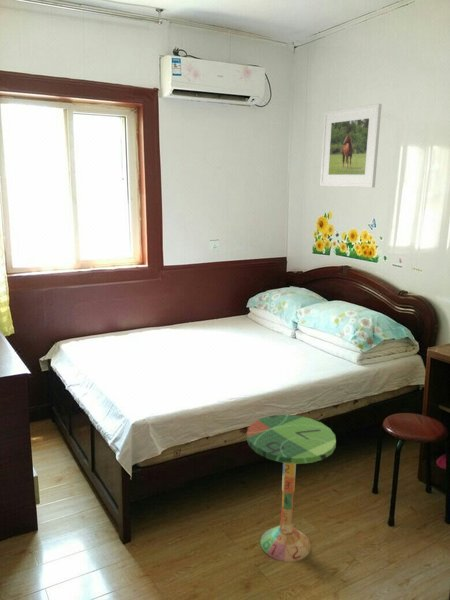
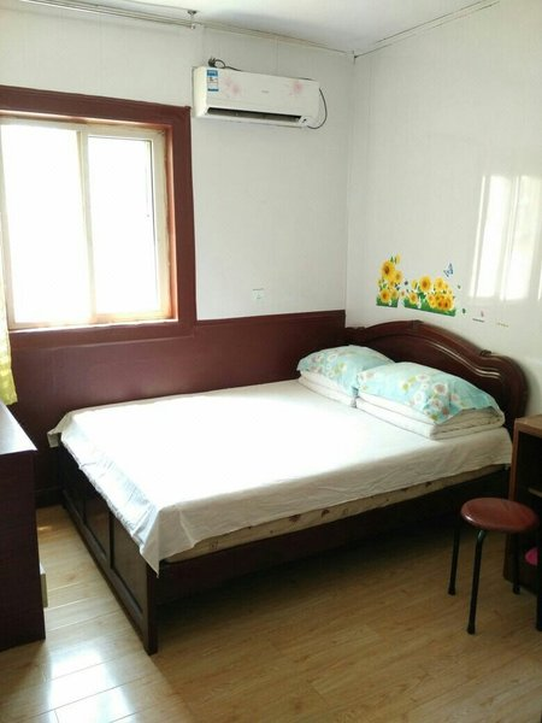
- side table (288, 490)
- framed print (348, 148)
